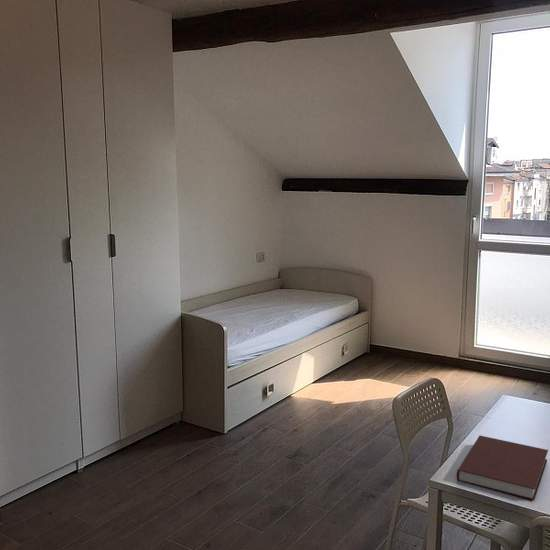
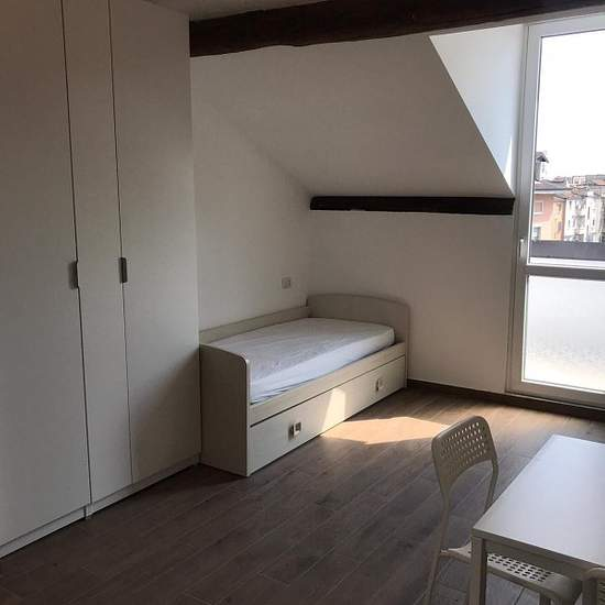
- notebook (503, 464)
